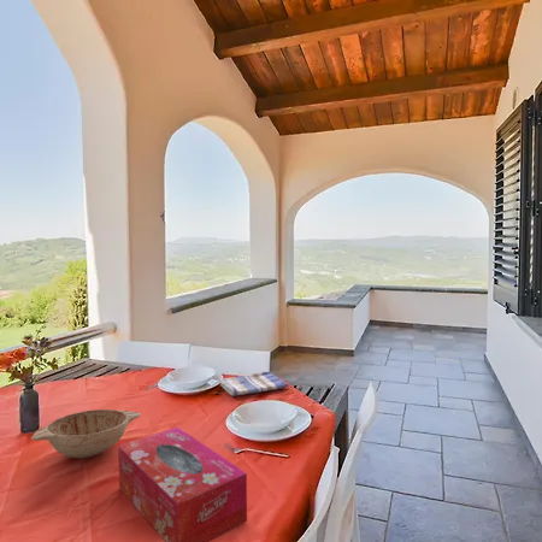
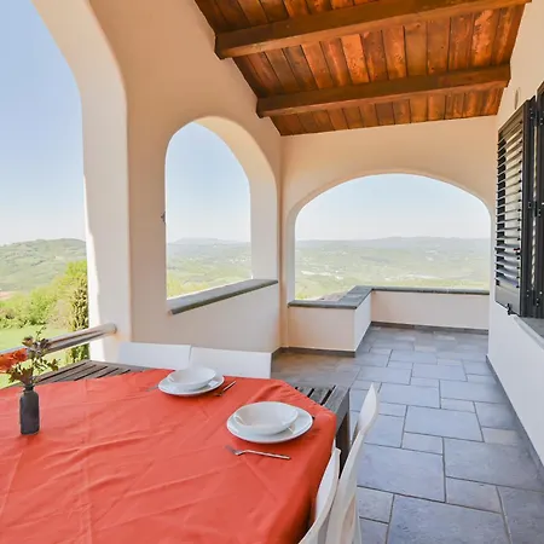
- tissue box (178, 481)
- dish towel (252, 382)
- decorative bowl (89, 435)
